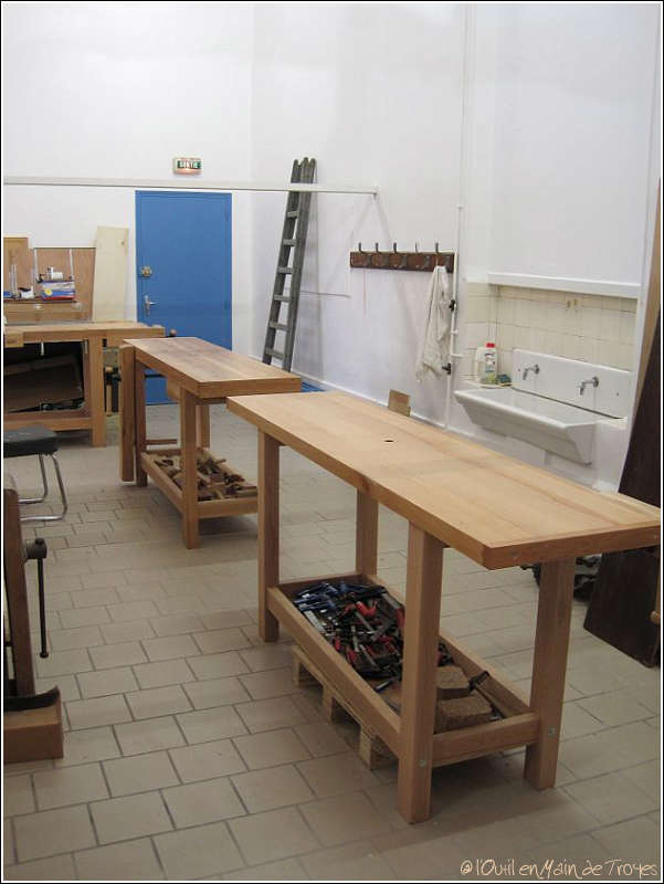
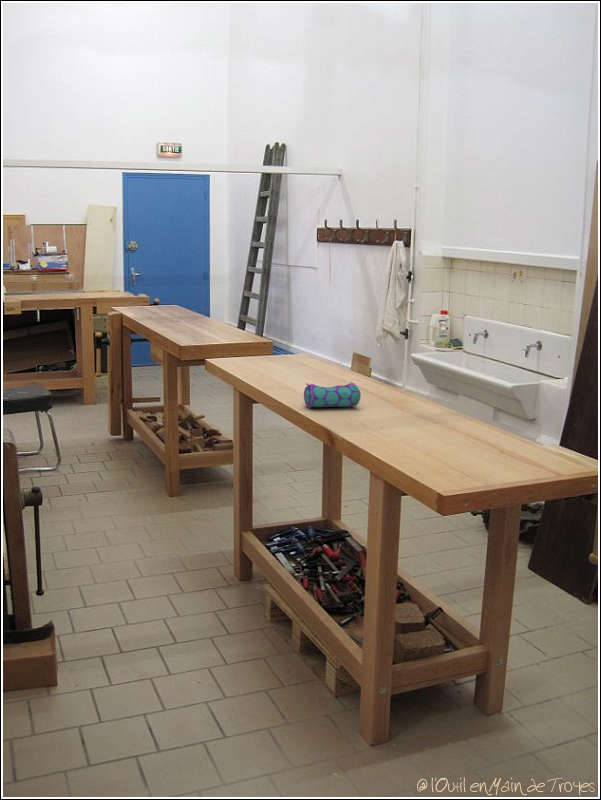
+ pencil case (331, 394)
